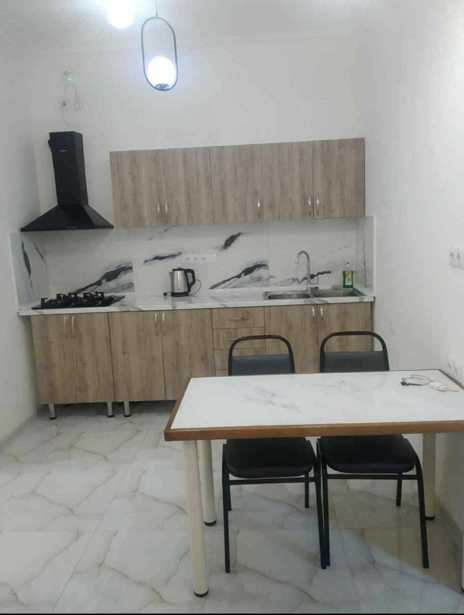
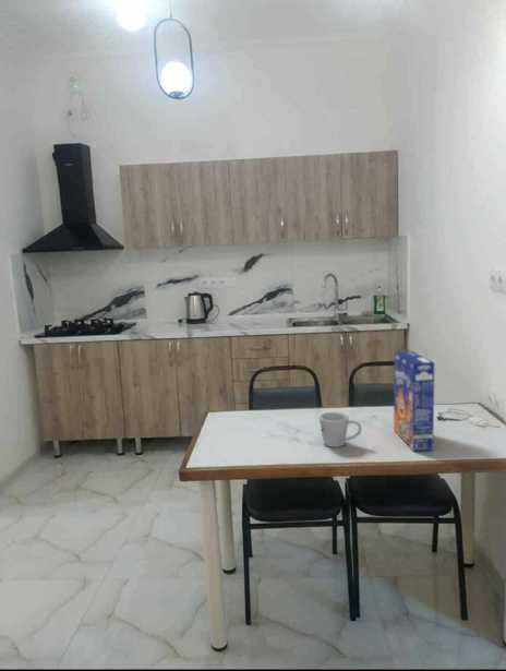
+ mug (340, 430)
+ cereal box (412, 398)
